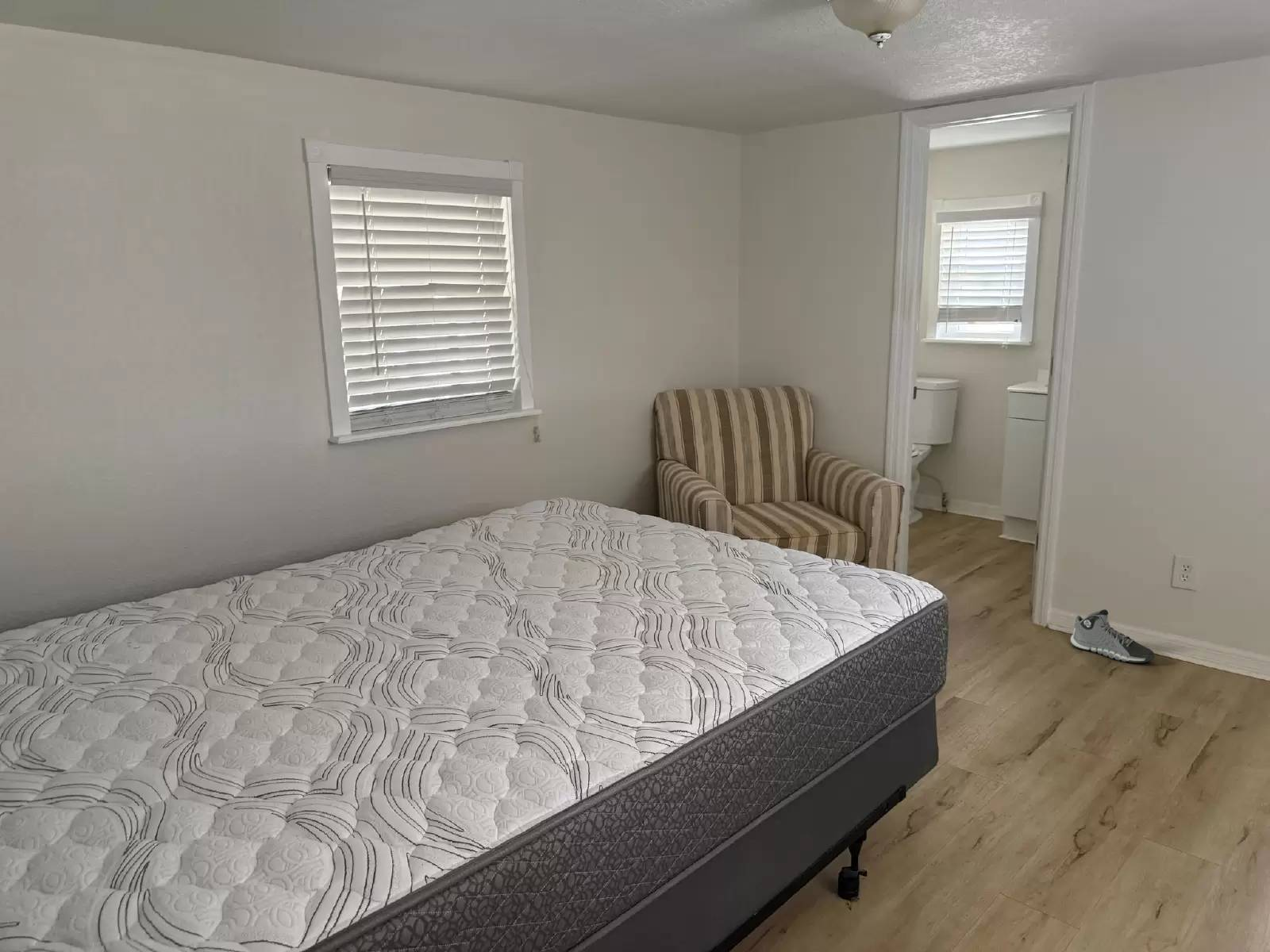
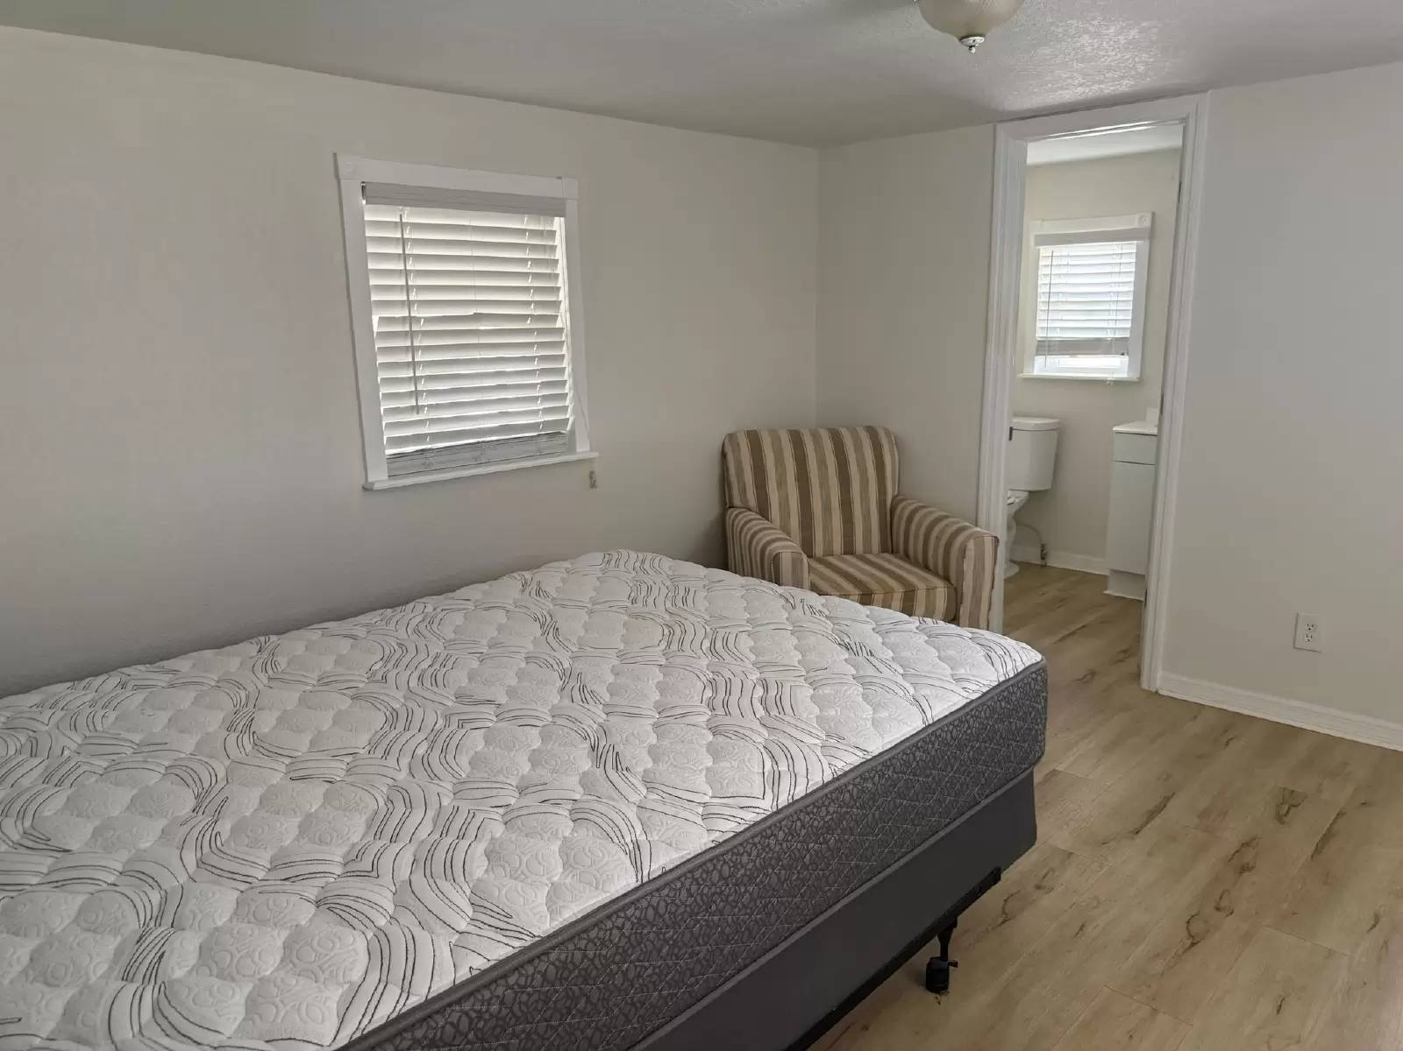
- sneaker (1112, 633)
